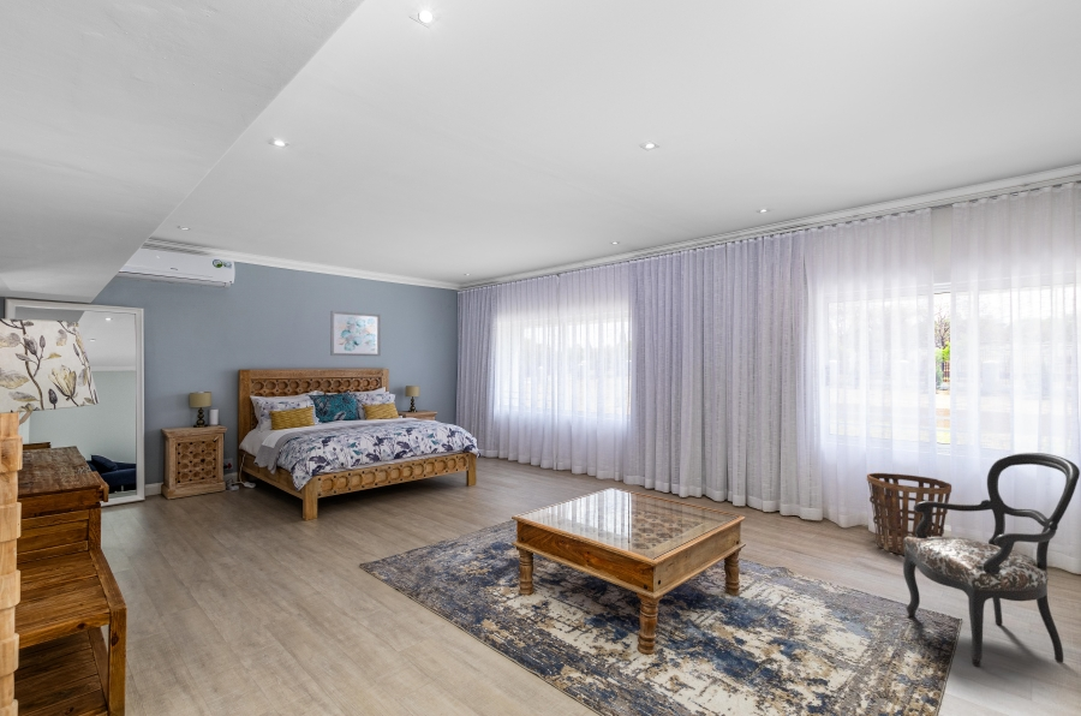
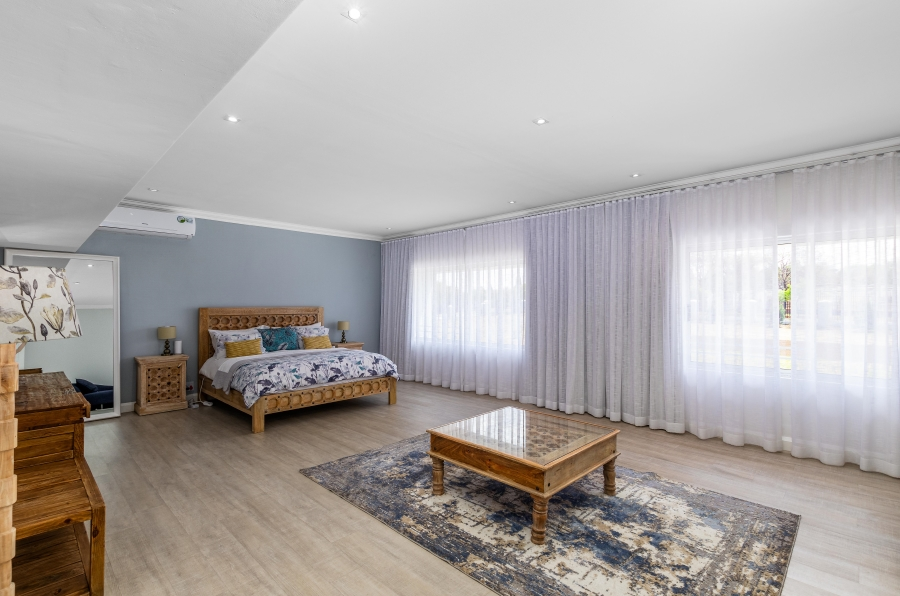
- wall art (356, 334)
- basket (907, 513)
- armchair (991, 547)
